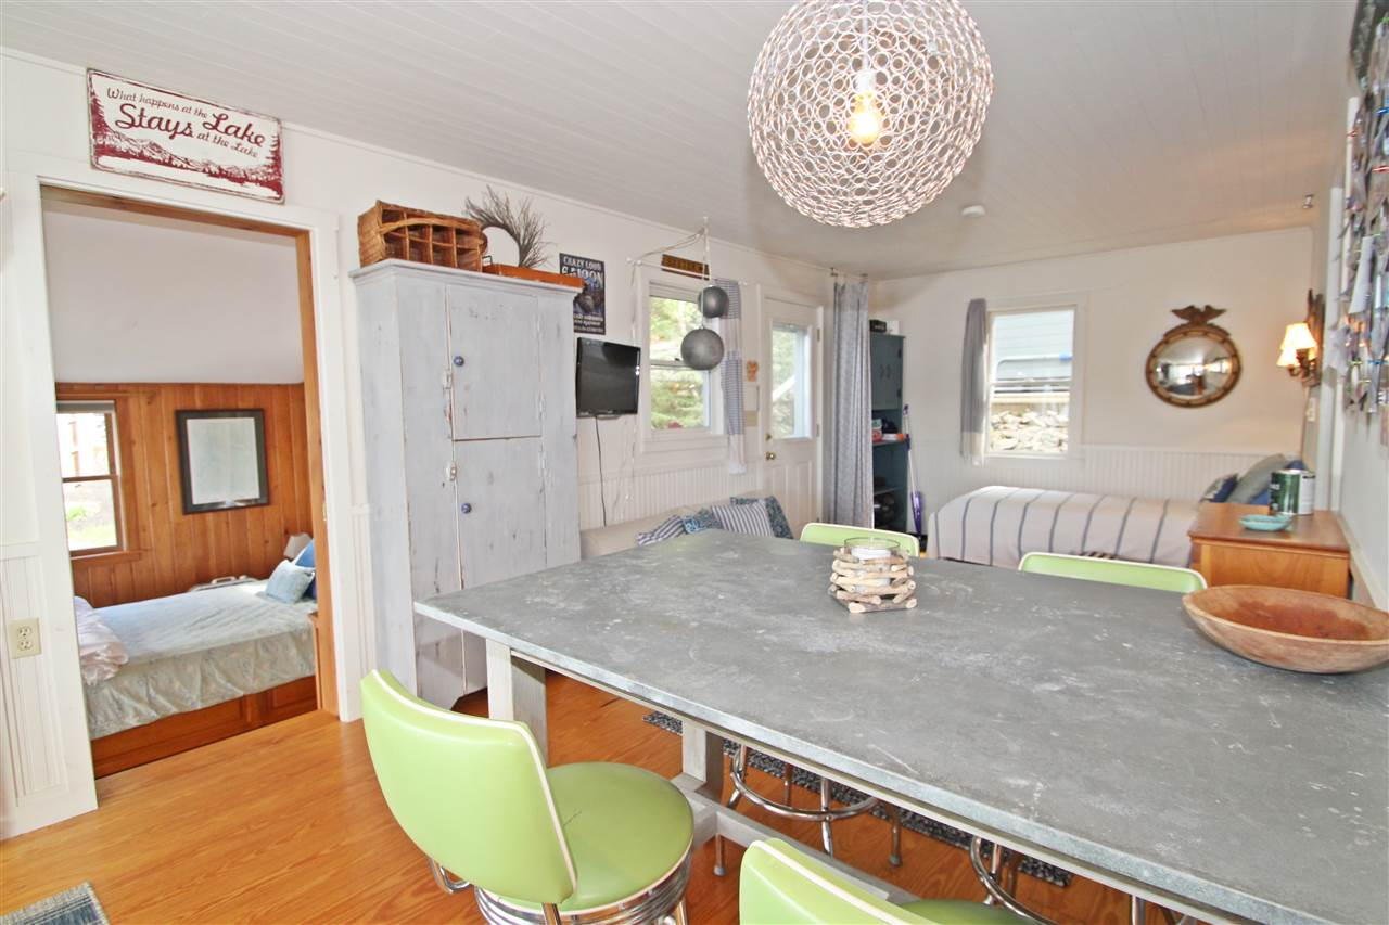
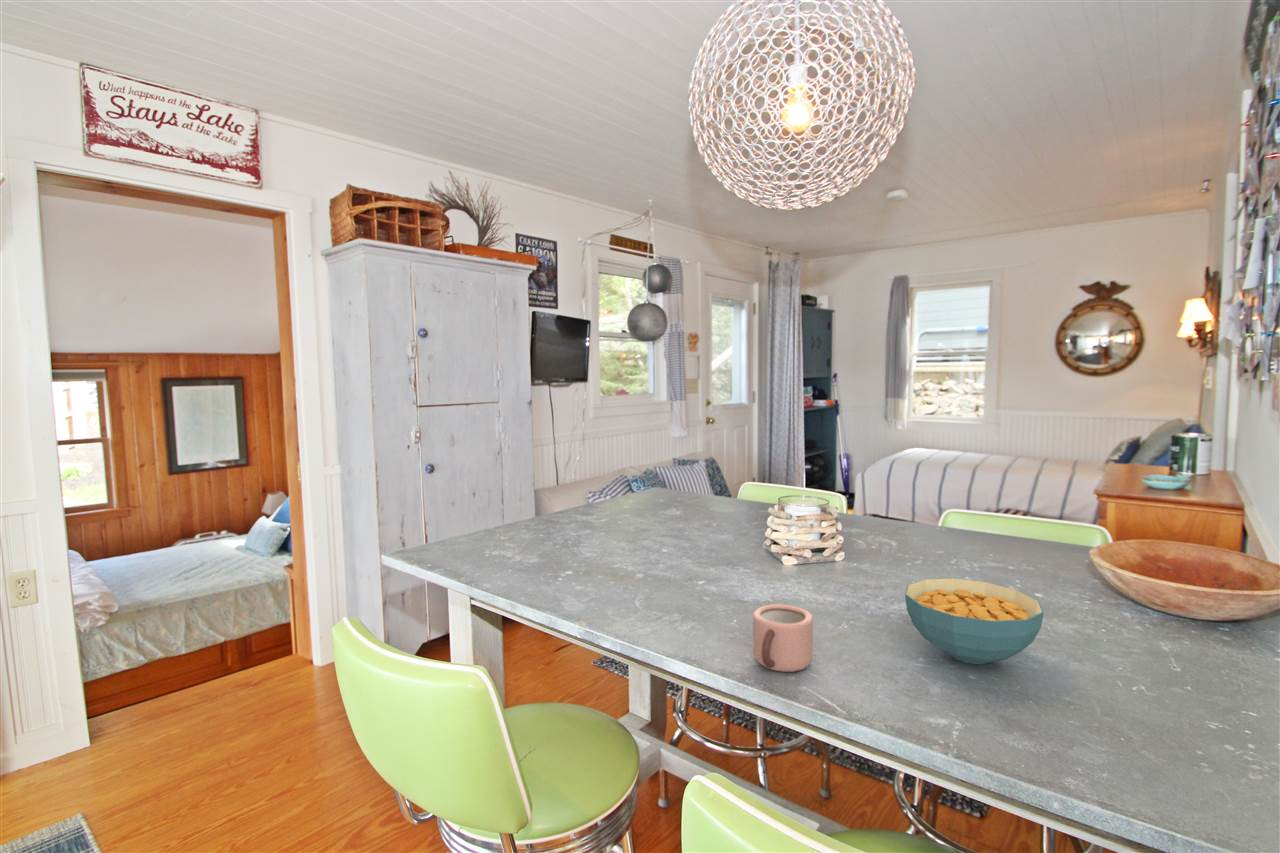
+ mug (779, 640)
+ cereal bowl (970, 626)
